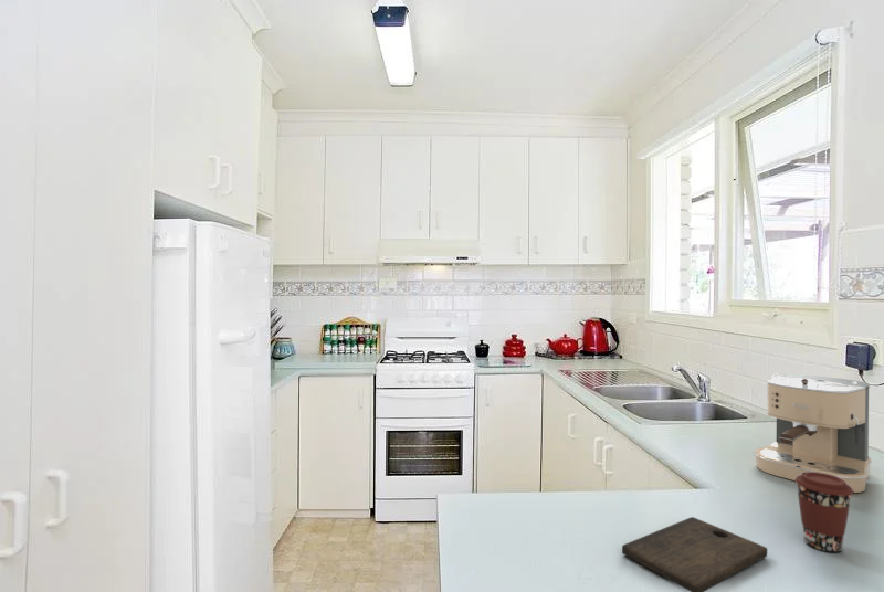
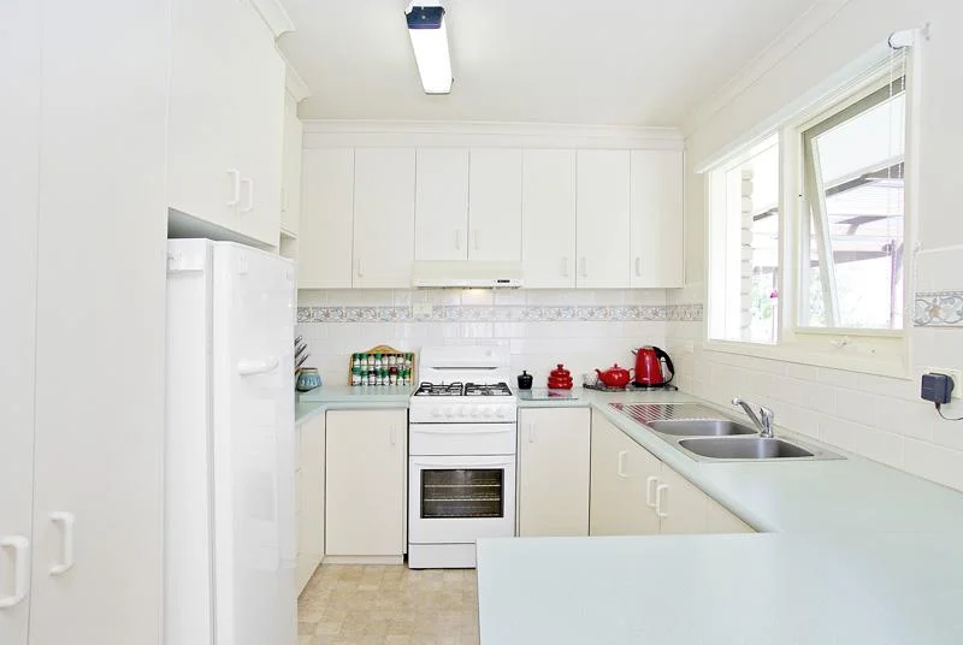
- coffee maker (810, 425)
- cutting board (694, 550)
- coffee cup (822, 510)
